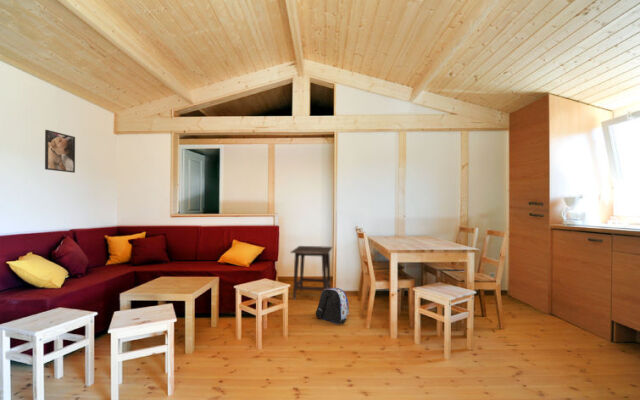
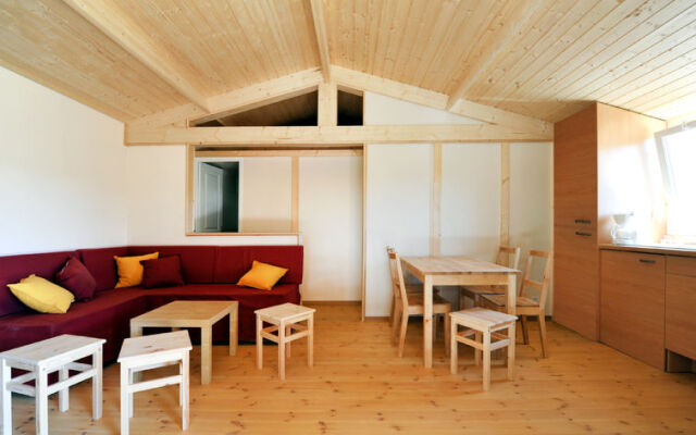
- backpack (334, 303)
- side table (312, 278)
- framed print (60, 152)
